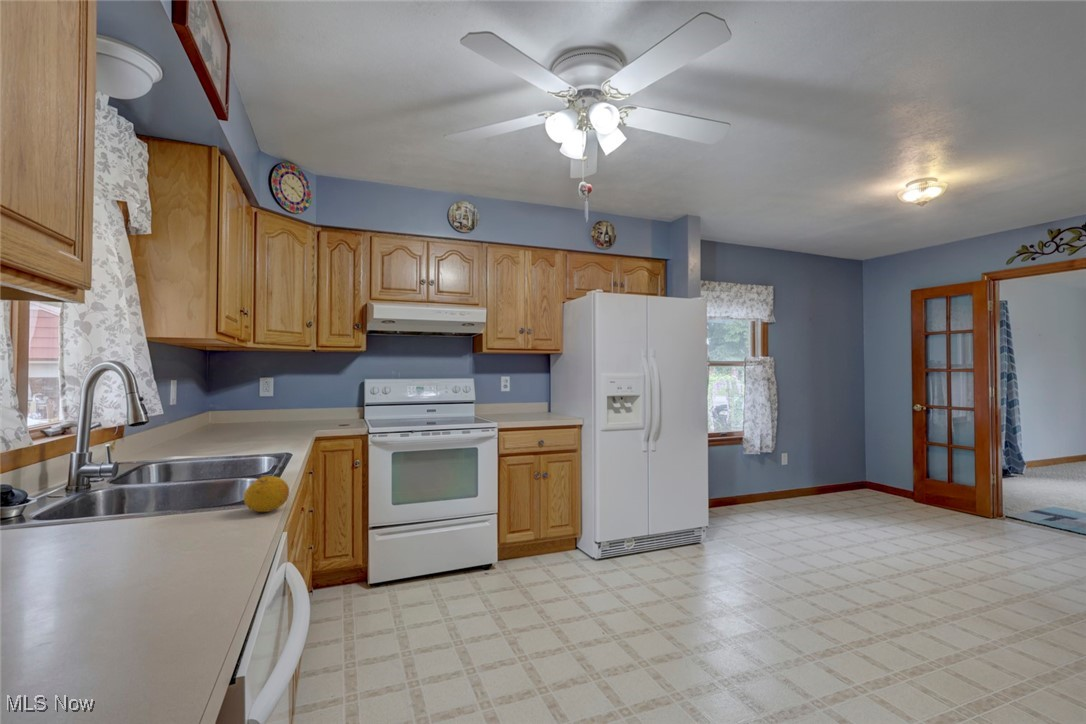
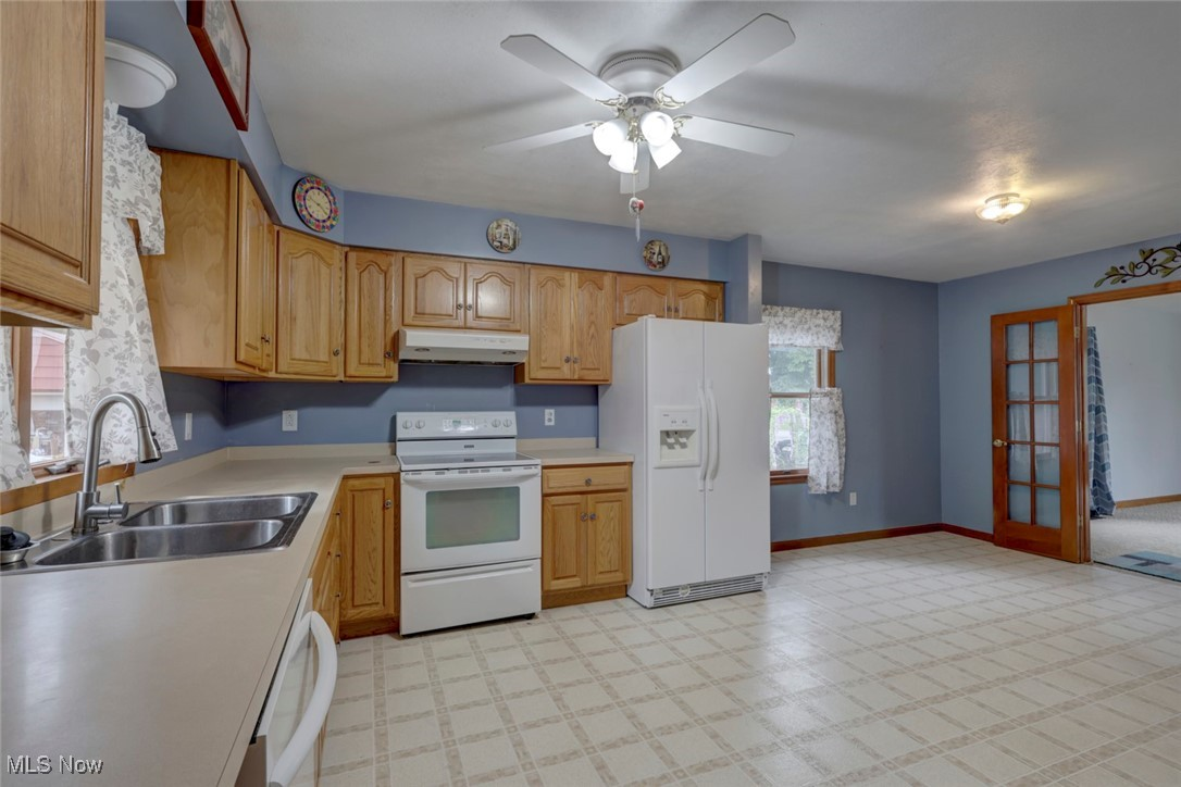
- fruit (267, 493)
